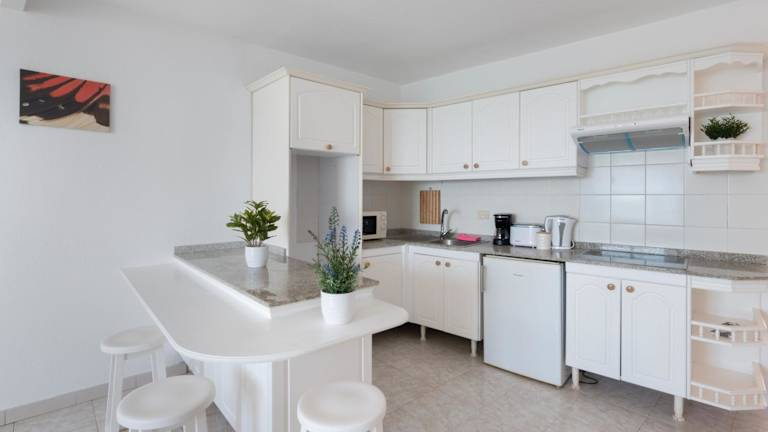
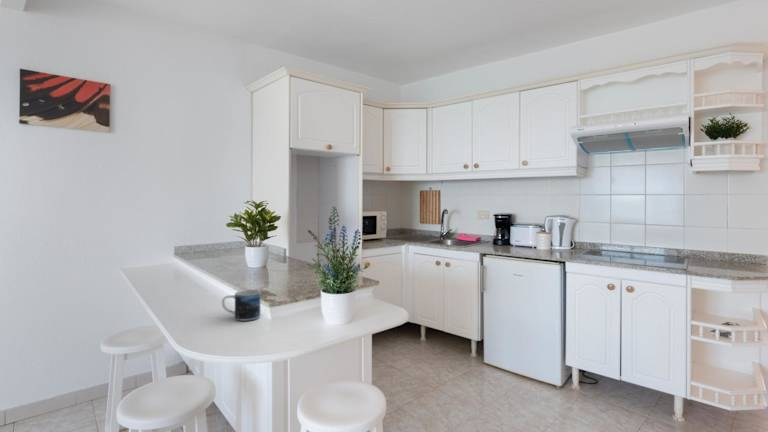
+ mug (241, 305)
